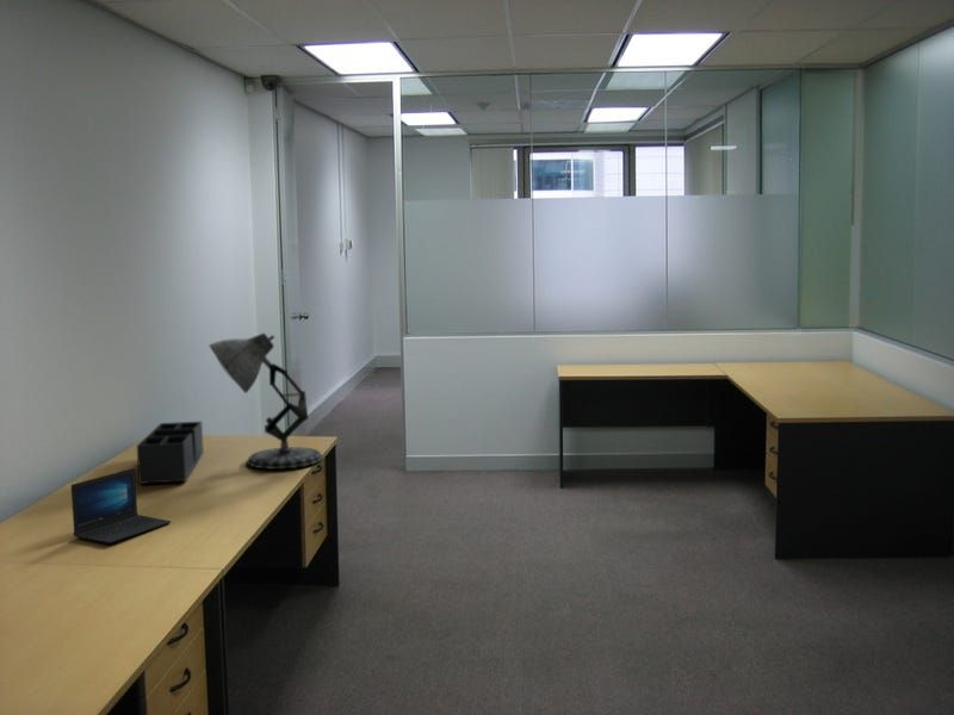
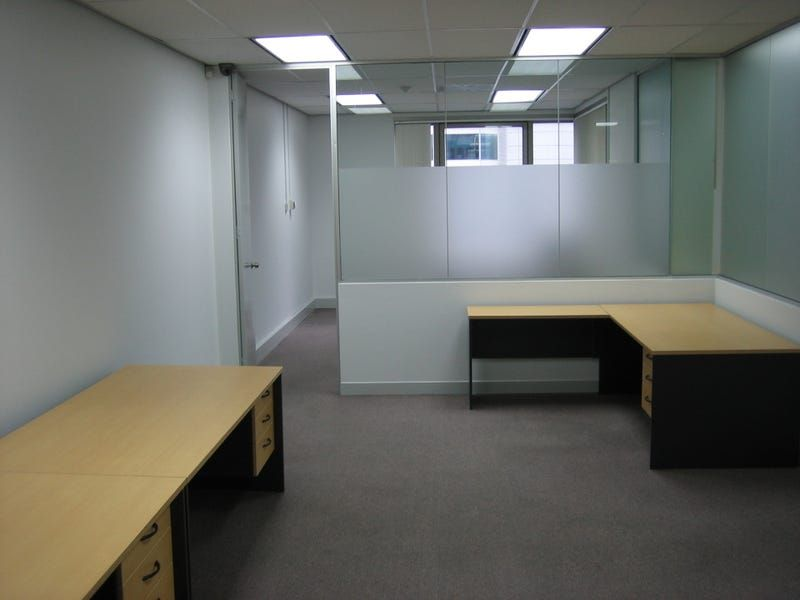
- laptop (122, 504)
- desk lamp (275, 391)
- desk organizer (172, 450)
